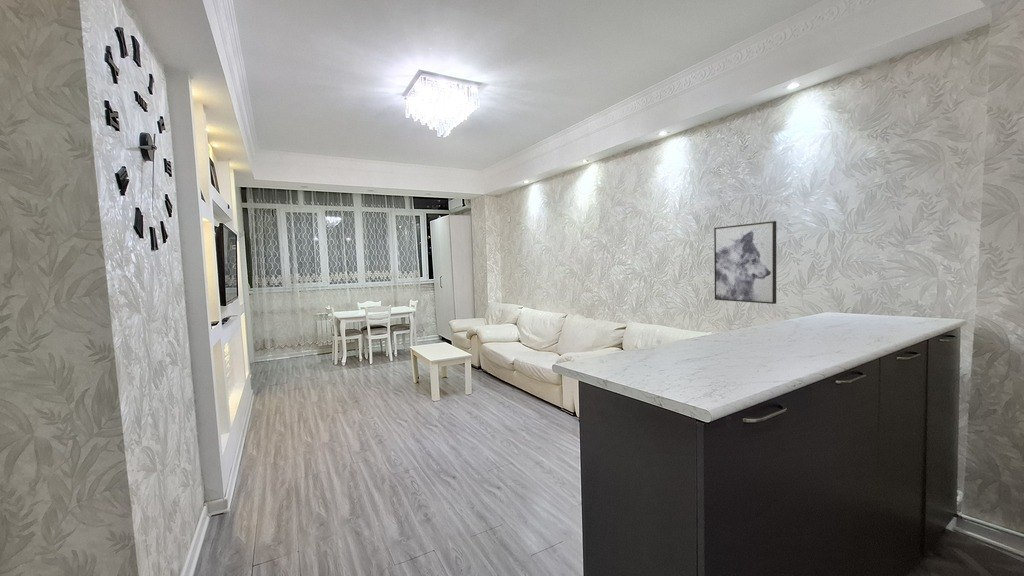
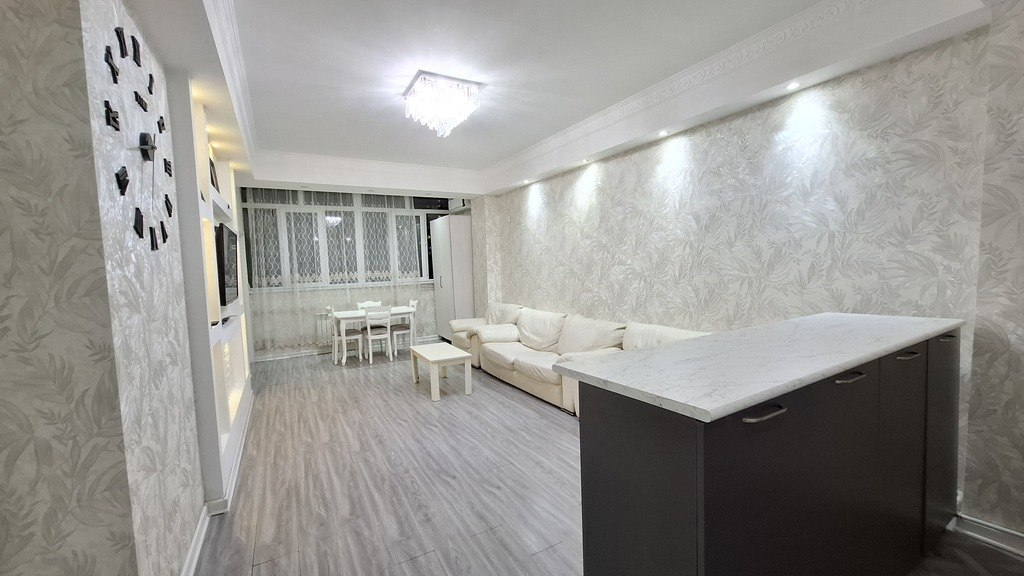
- wall art (743, 263)
